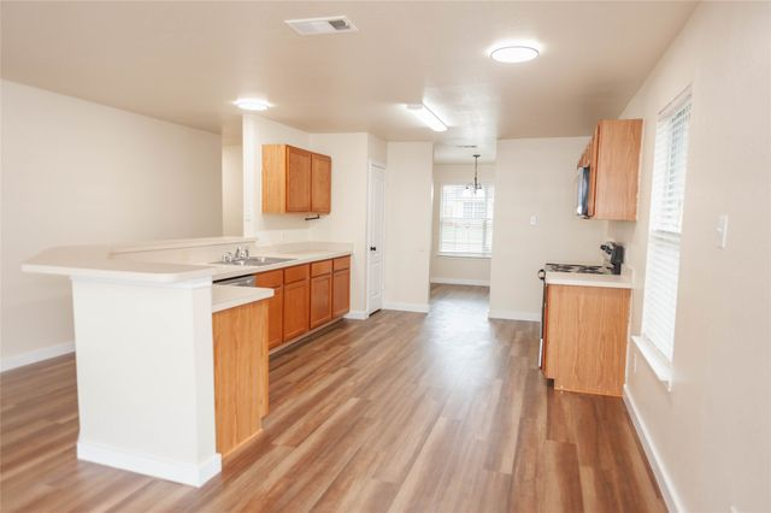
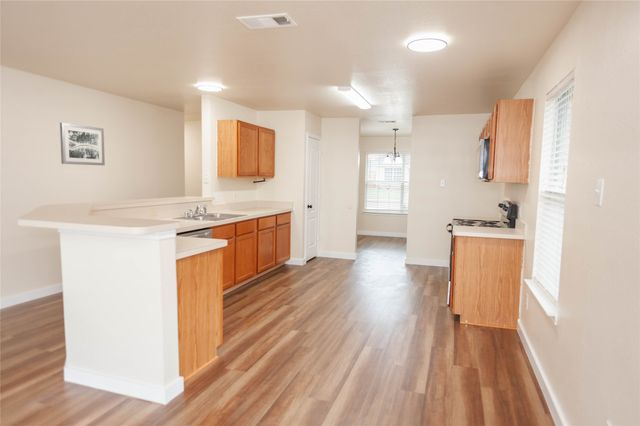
+ wall art (83, 145)
